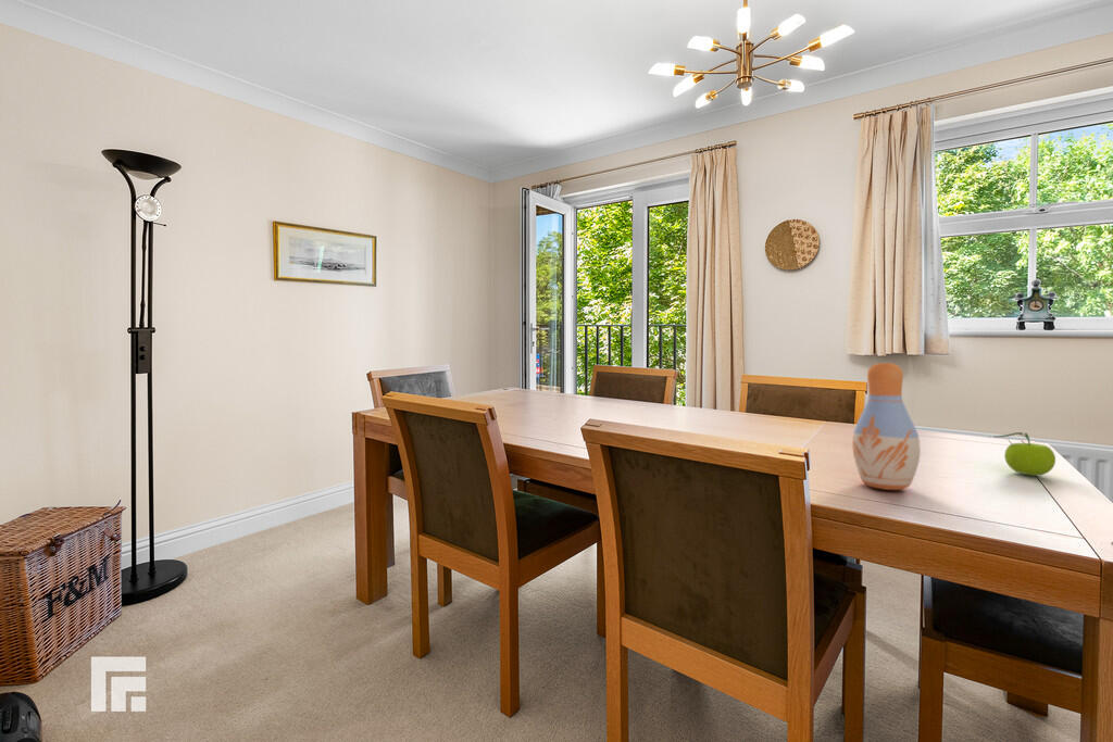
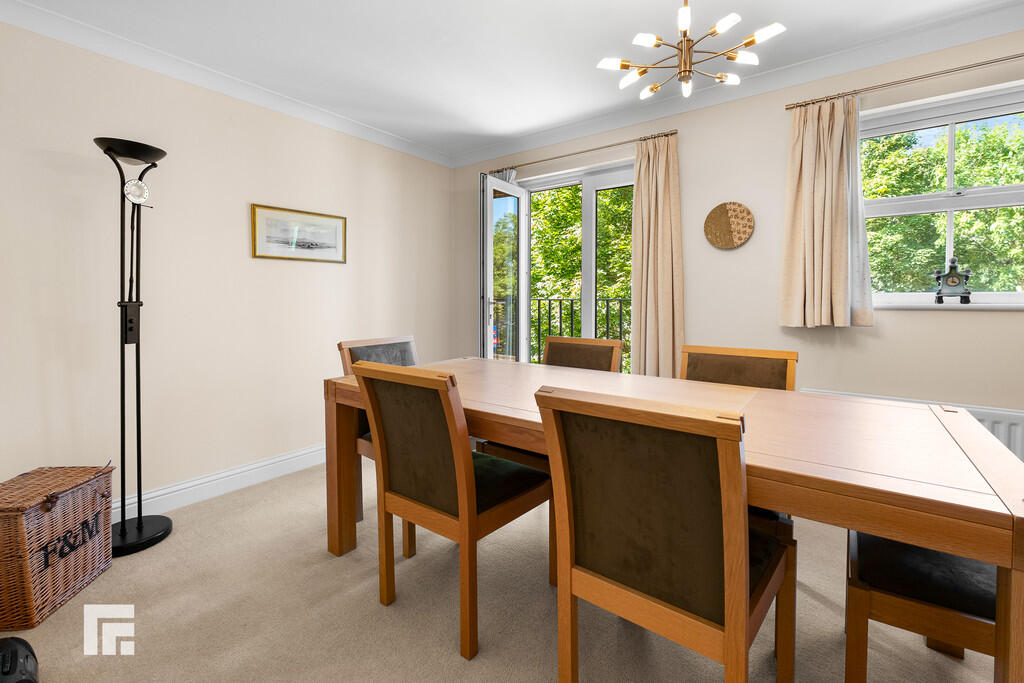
- fruit (1020, 452)
- vase (885, 425)
